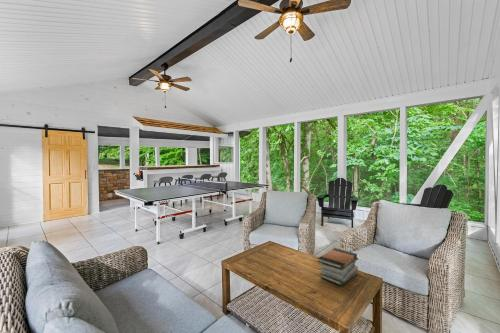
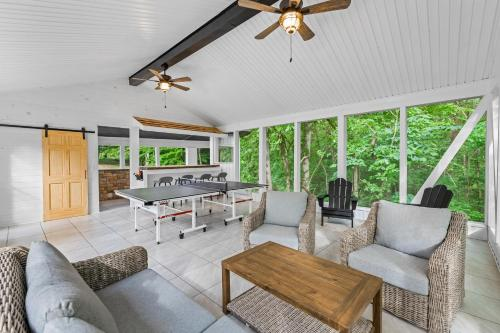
- book stack (338, 265)
